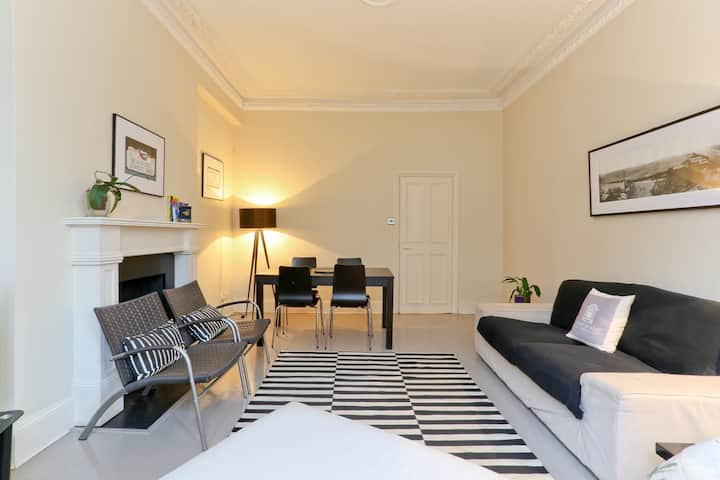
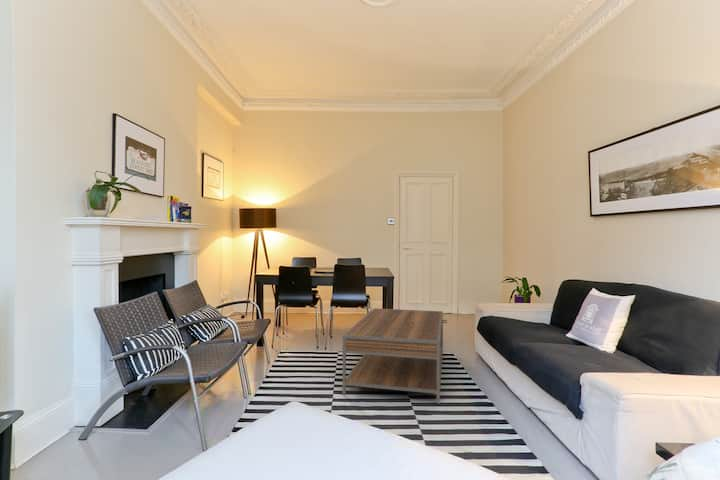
+ coffee table (402, 346)
